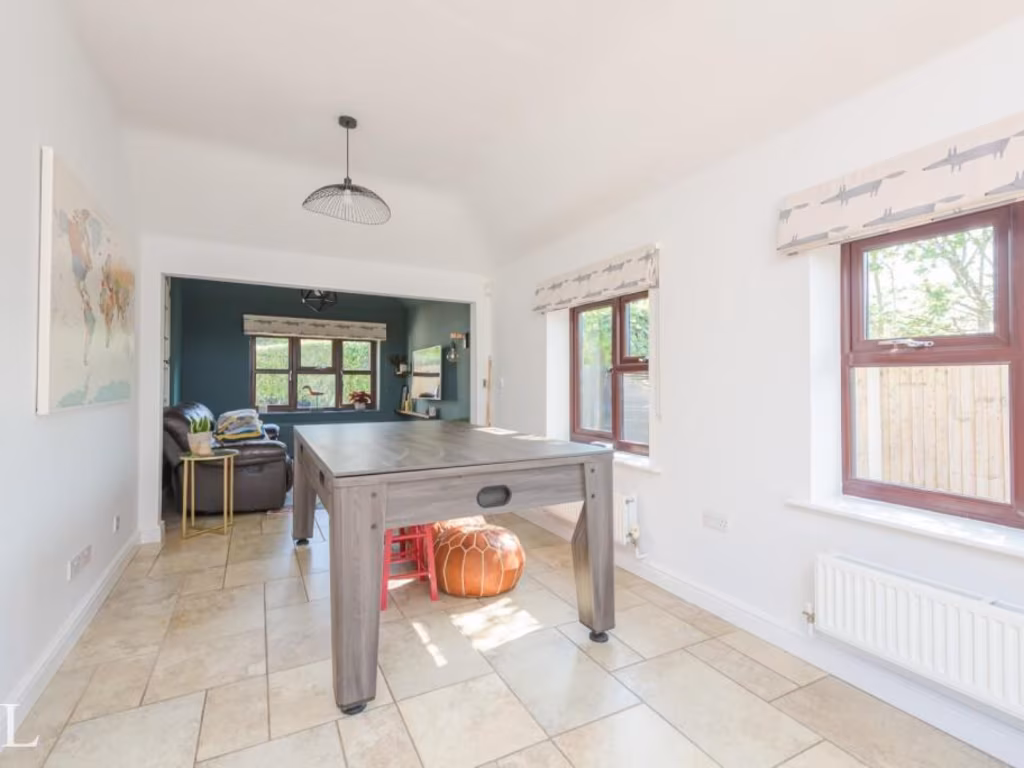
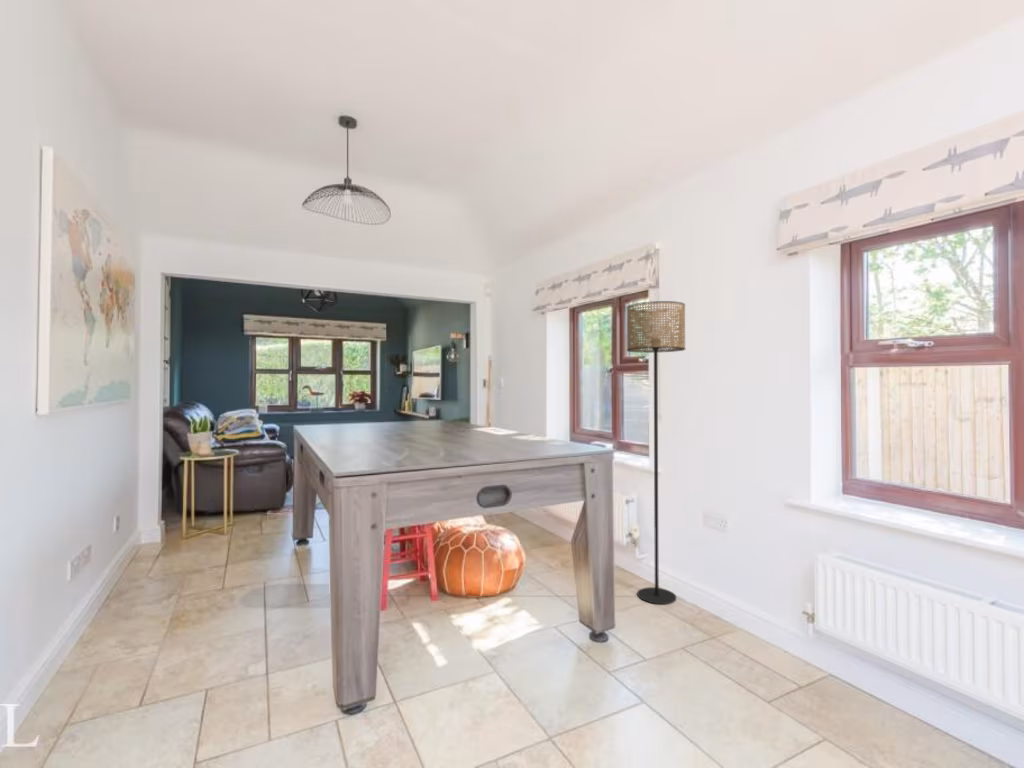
+ floor lamp (656, 450)
